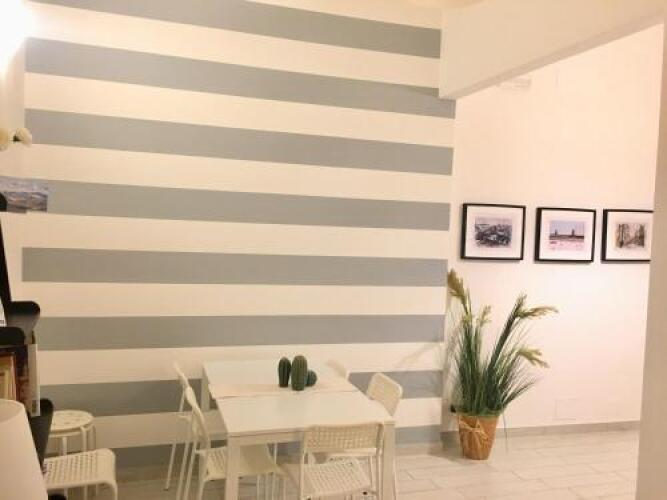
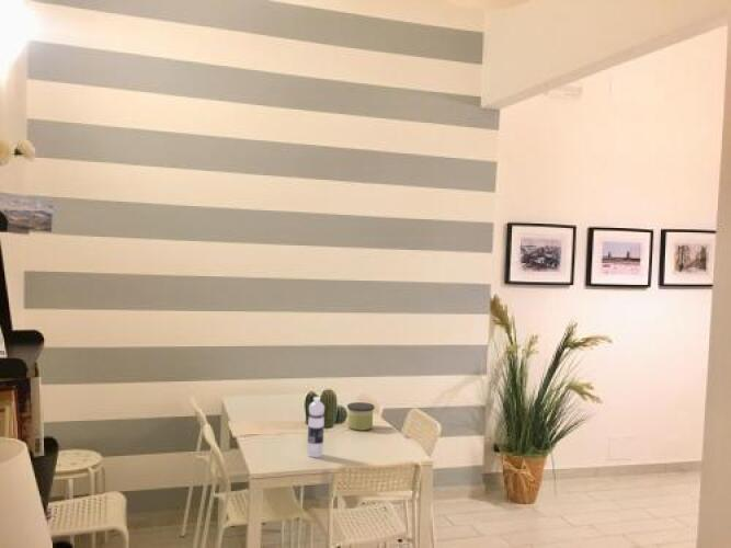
+ candle (359, 416)
+ water bottle (316, 426)
